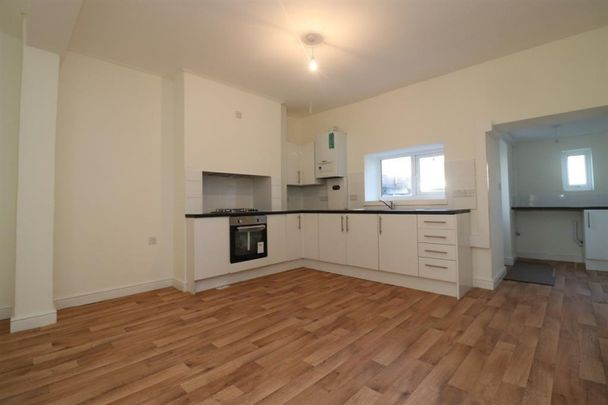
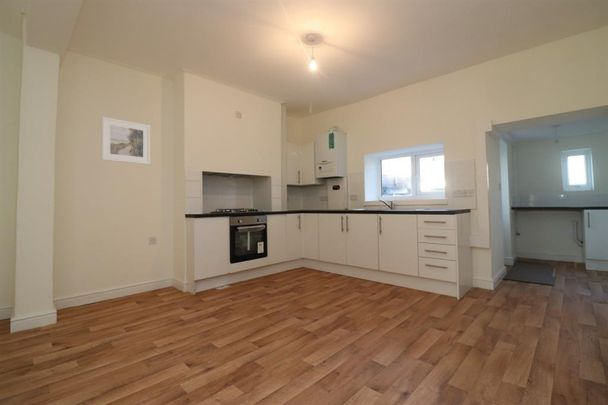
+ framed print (127, 141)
